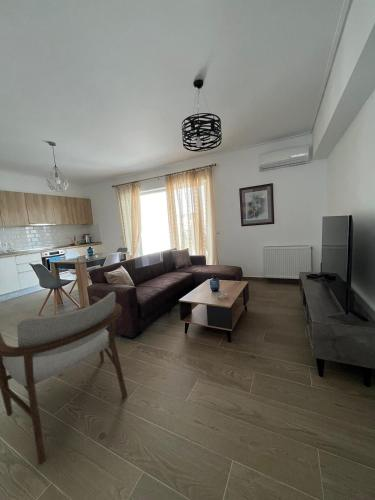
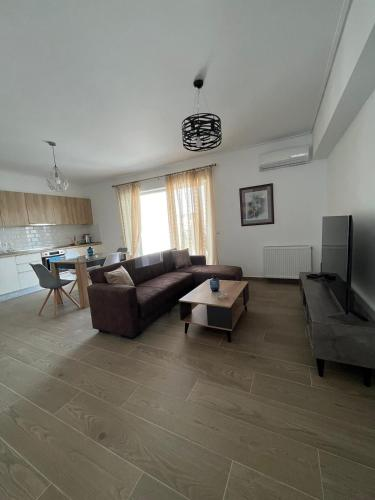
- armchair (69, 352)
